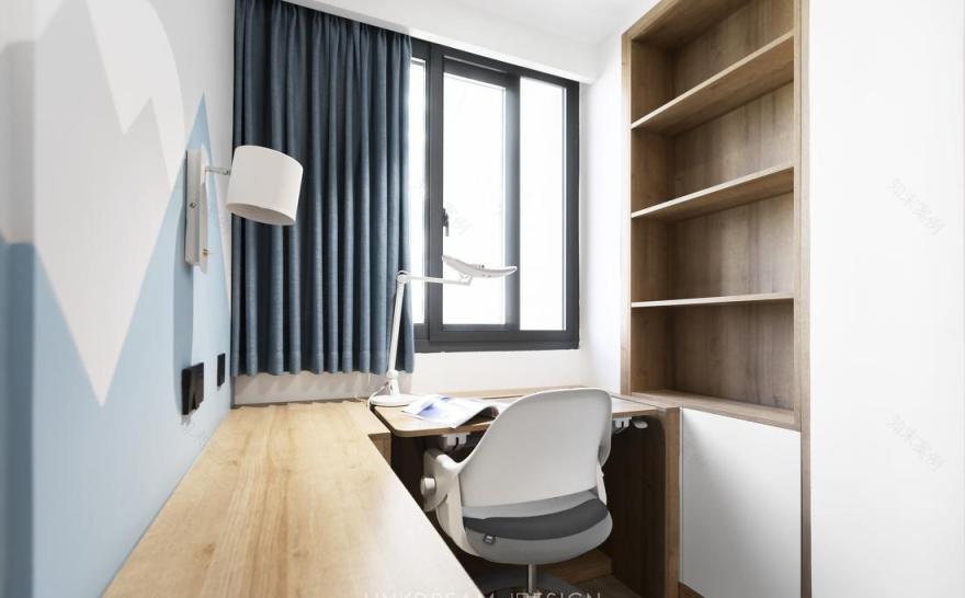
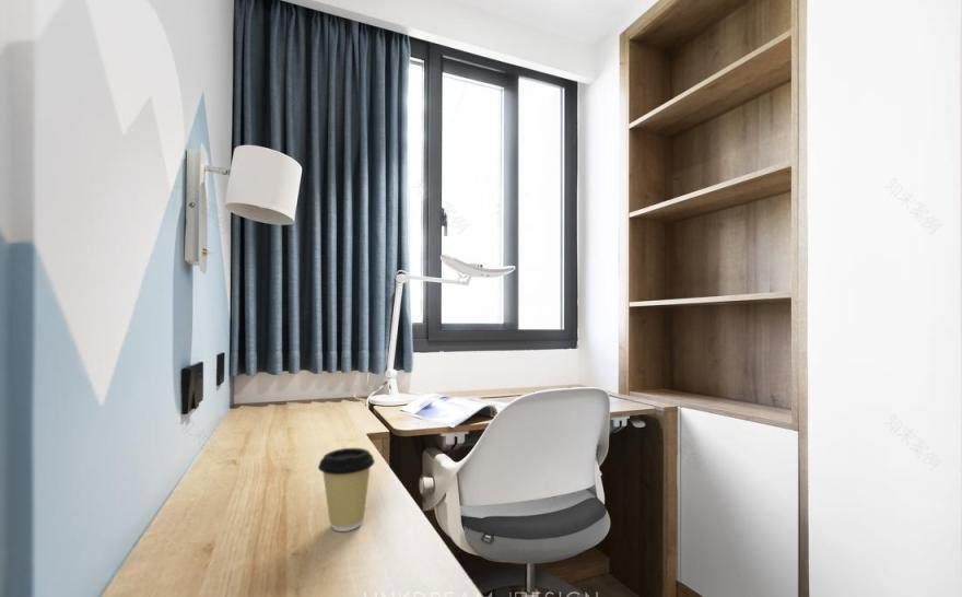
+ coffee cup (347, 488)
